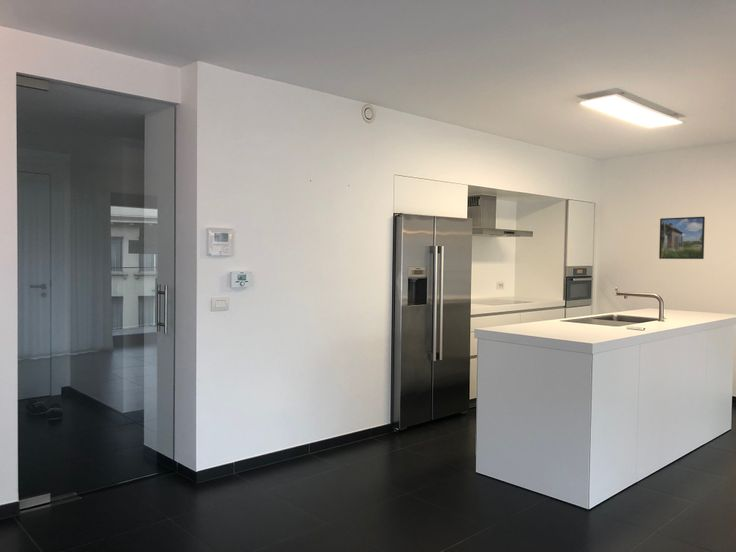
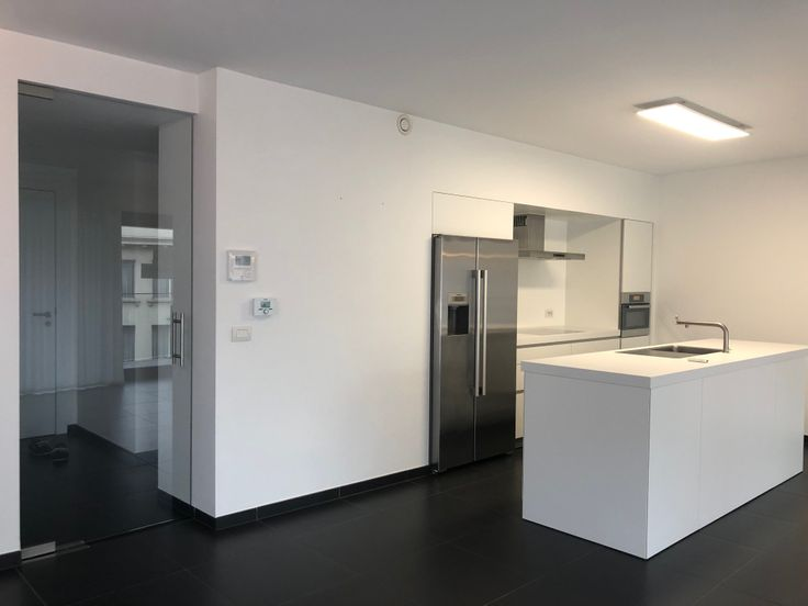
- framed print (681, 238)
